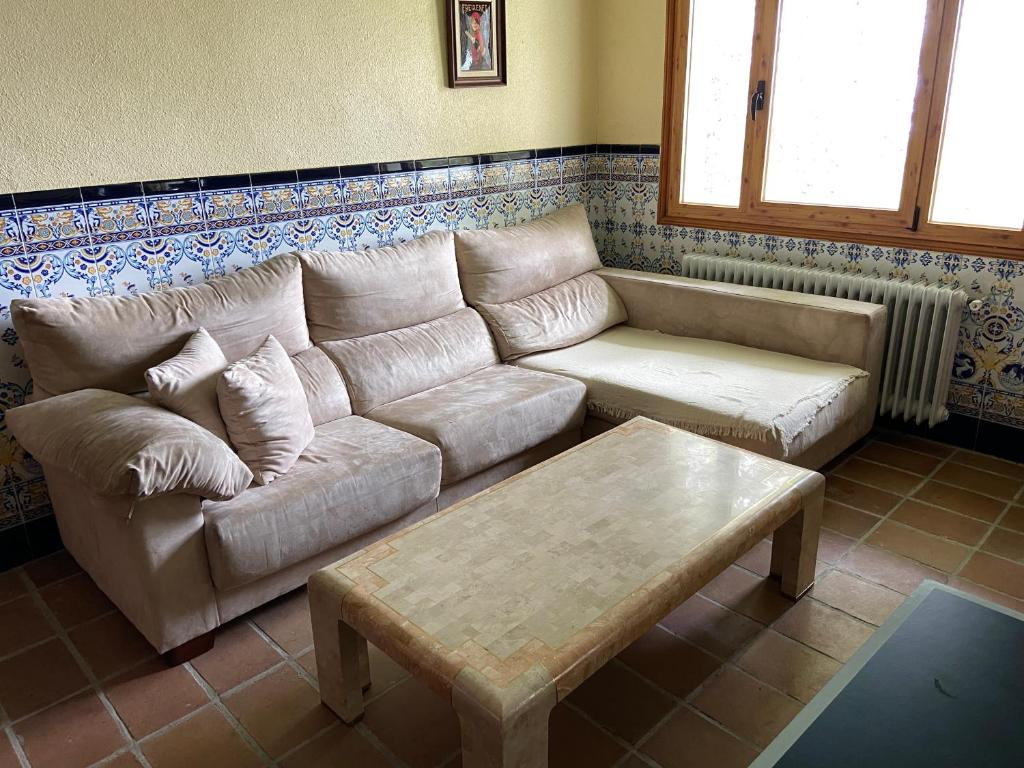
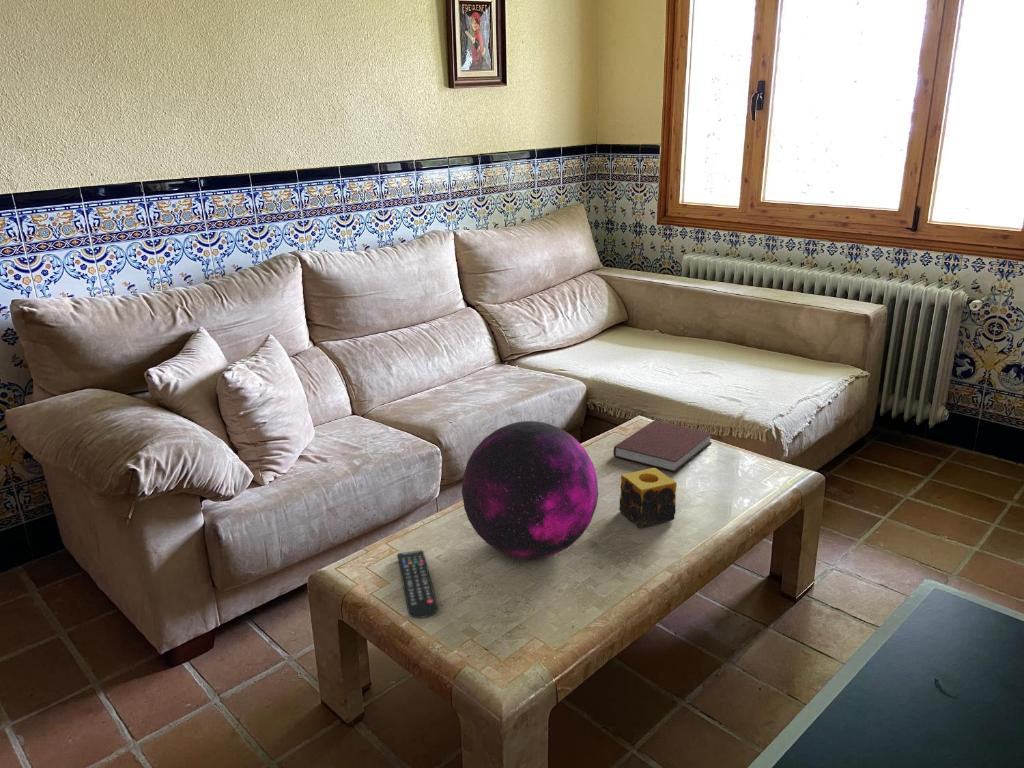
+ decorative orb (529, 489)
+ remote control (416, 581)
+ notebook (663, 444)
+ candle (647, 497)
